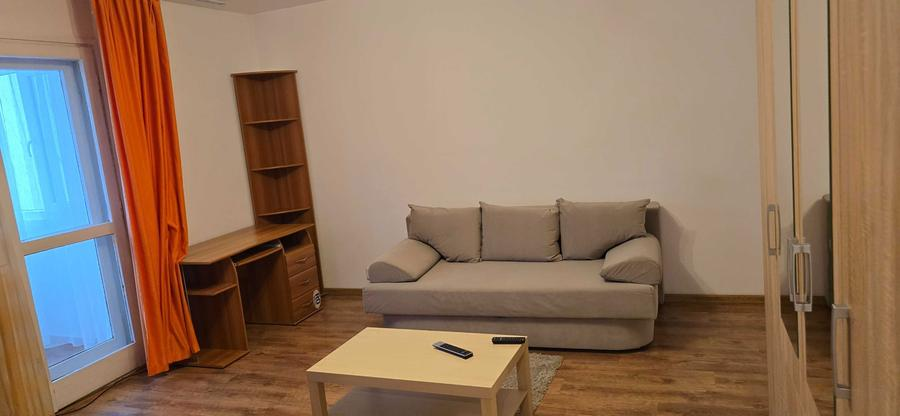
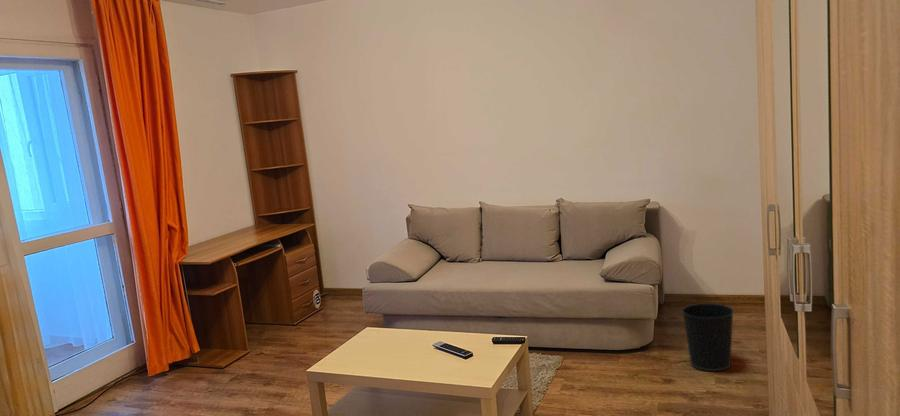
+ wastebasket (708, 337)
